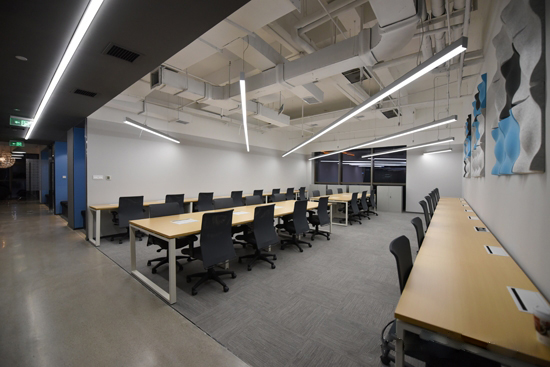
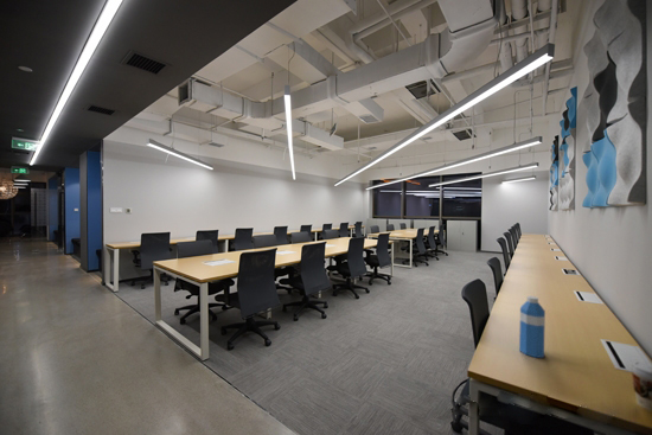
+ water bottle (531, 325)
